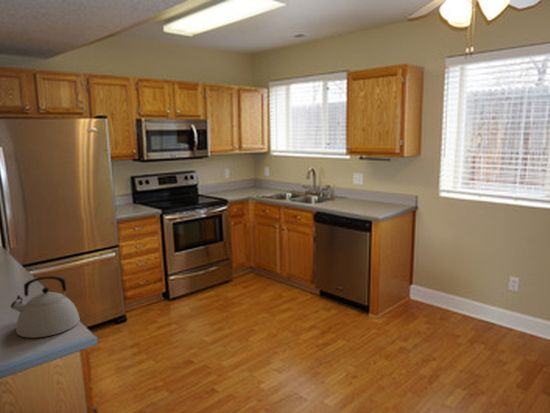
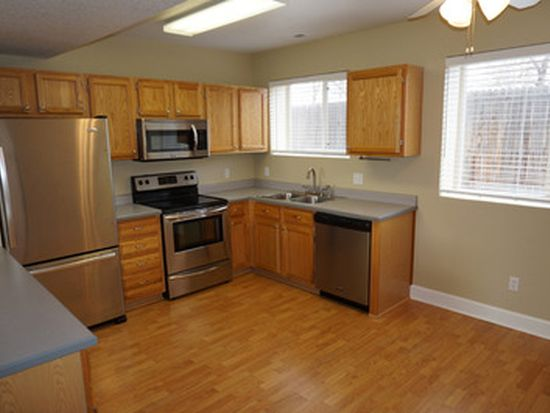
- kettle (45, 301)
